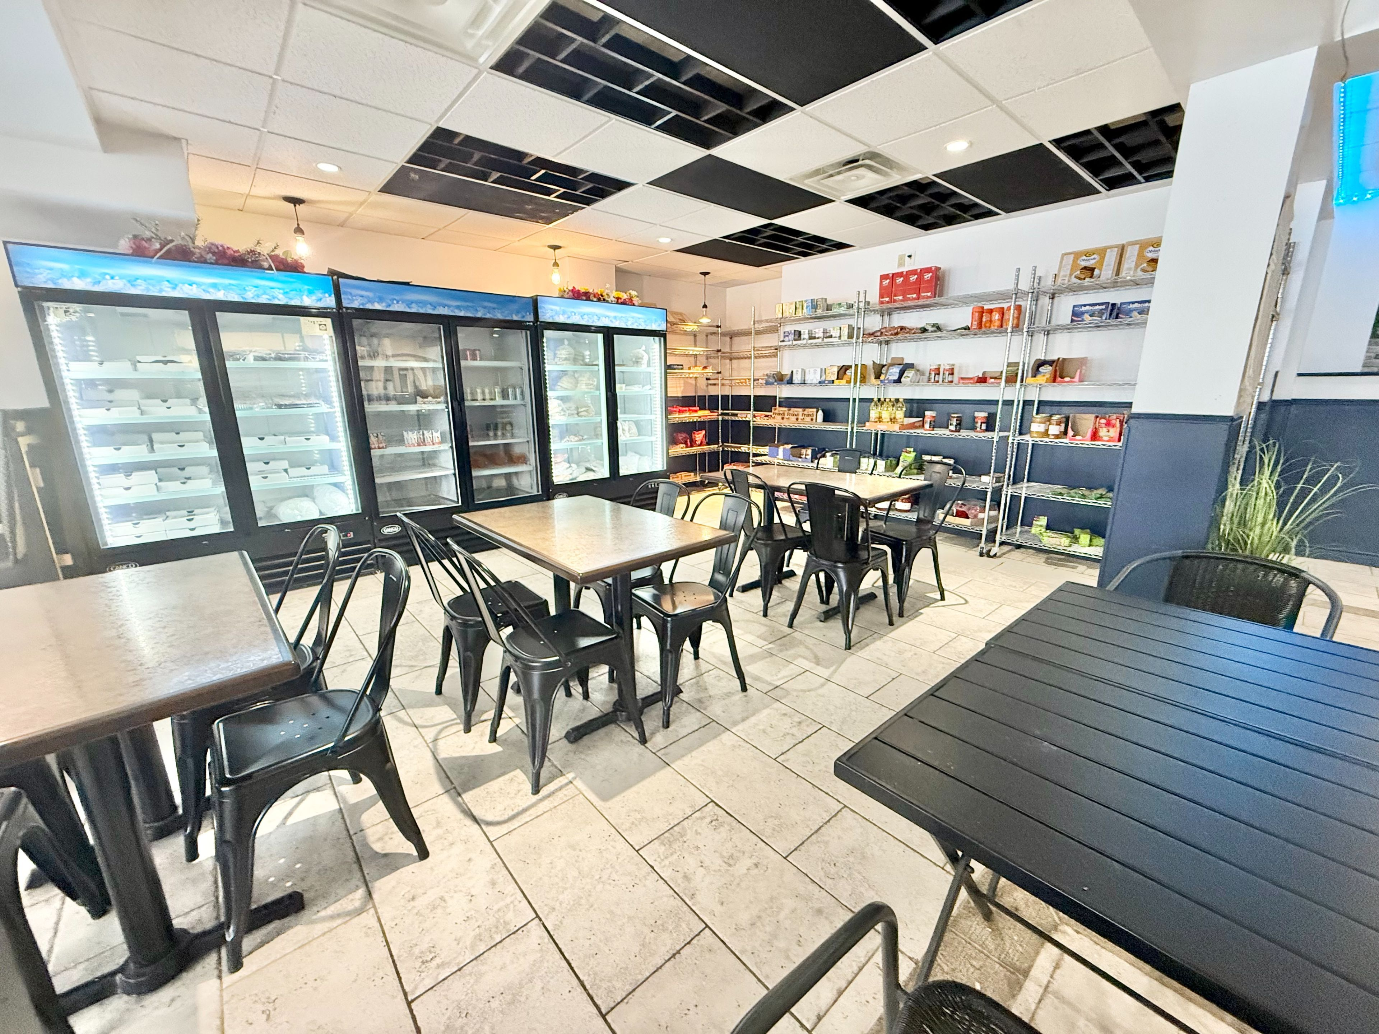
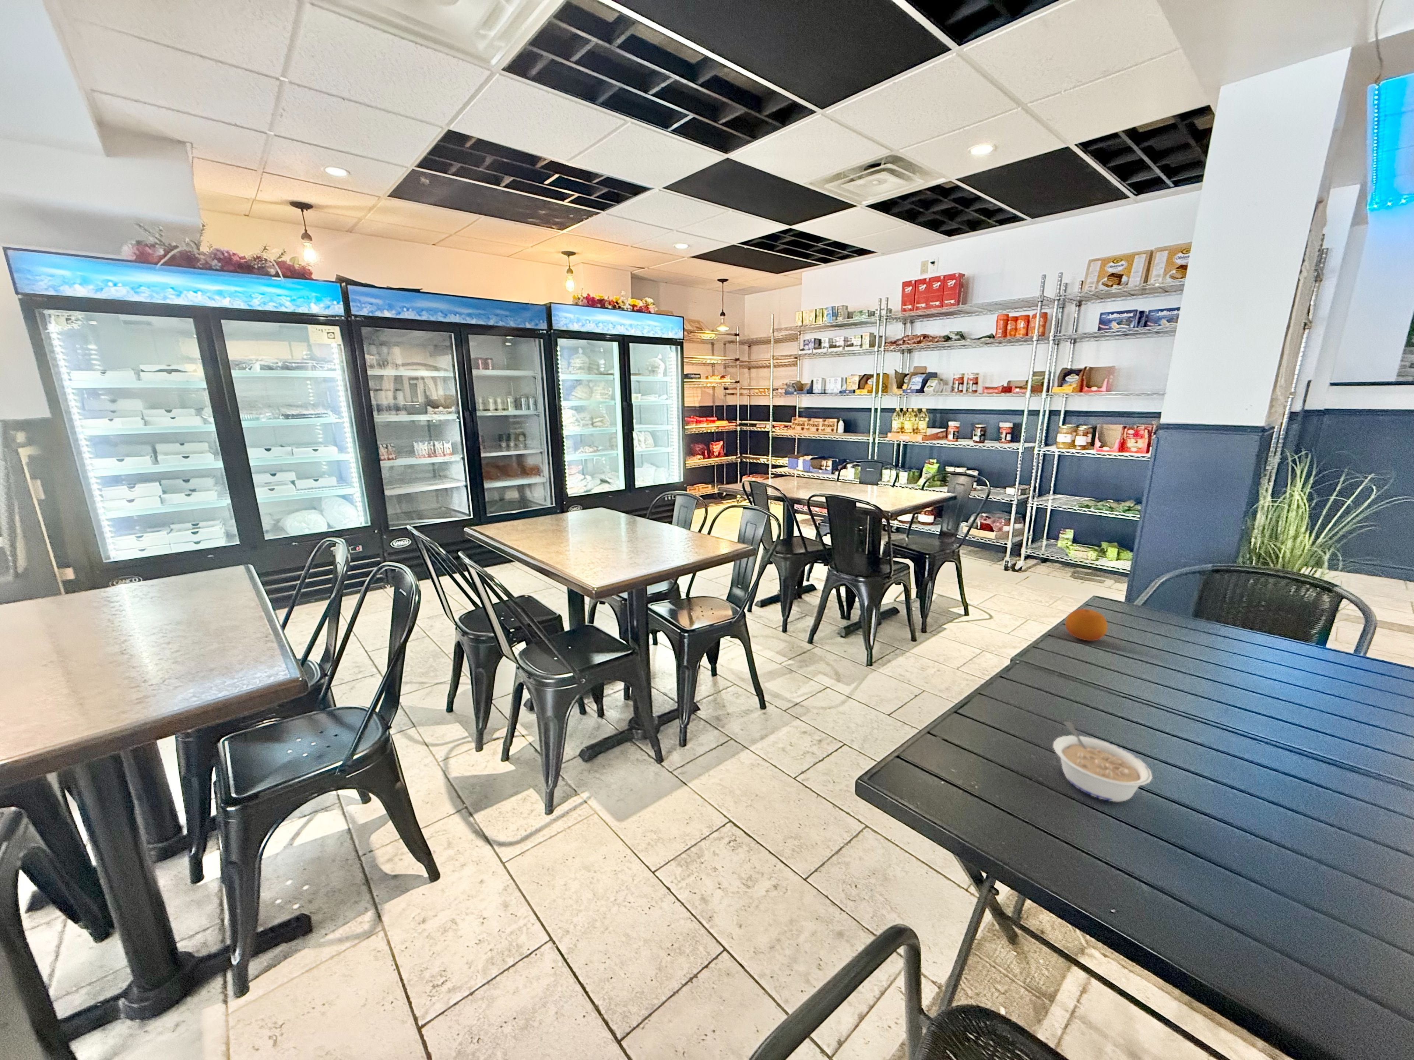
+ legume (1096, 767)
+ fruit (1086, 625)
